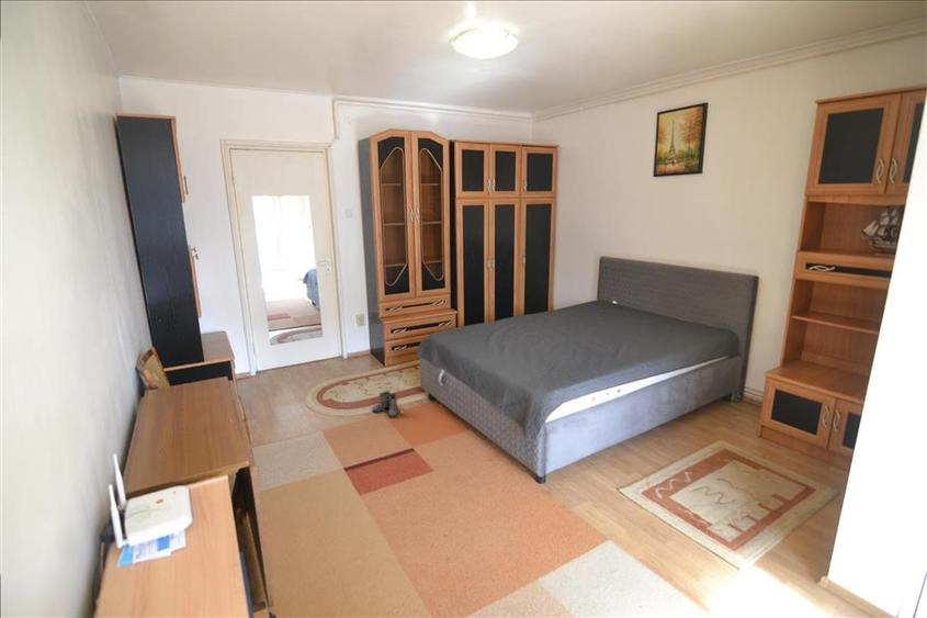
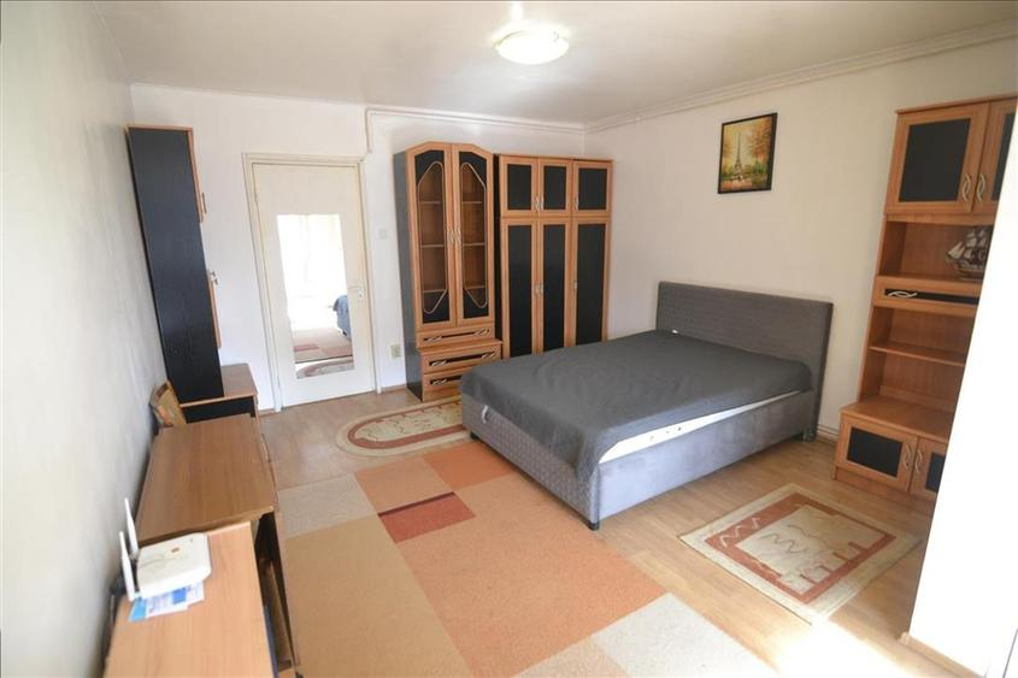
- boots (386, 403)
